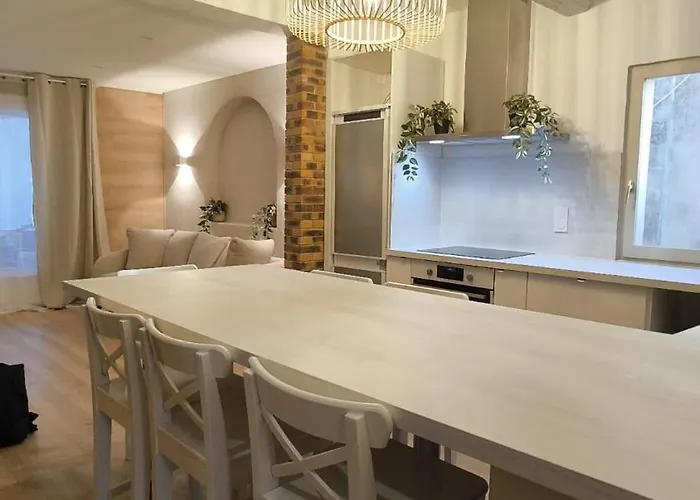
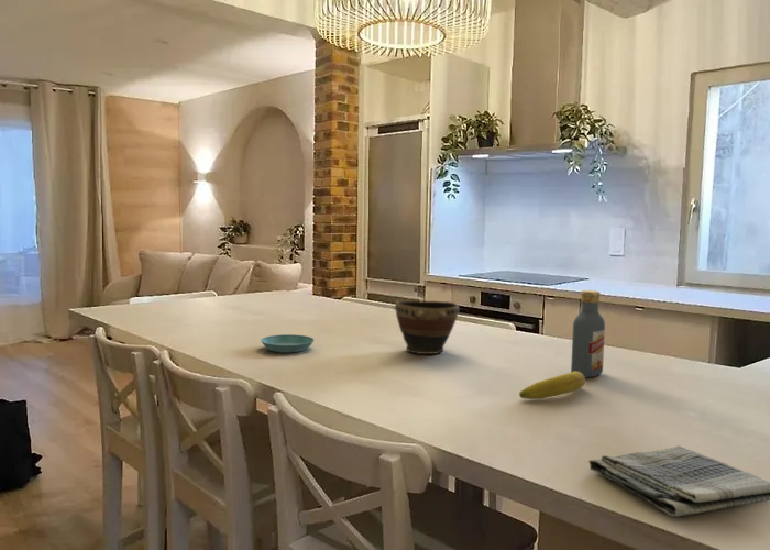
+ saucer (287, 343)
+ bowl (425, 326)
+ vodka (588, 332)
+ fruit (557, 383)
+ dish towel (679, 474)
